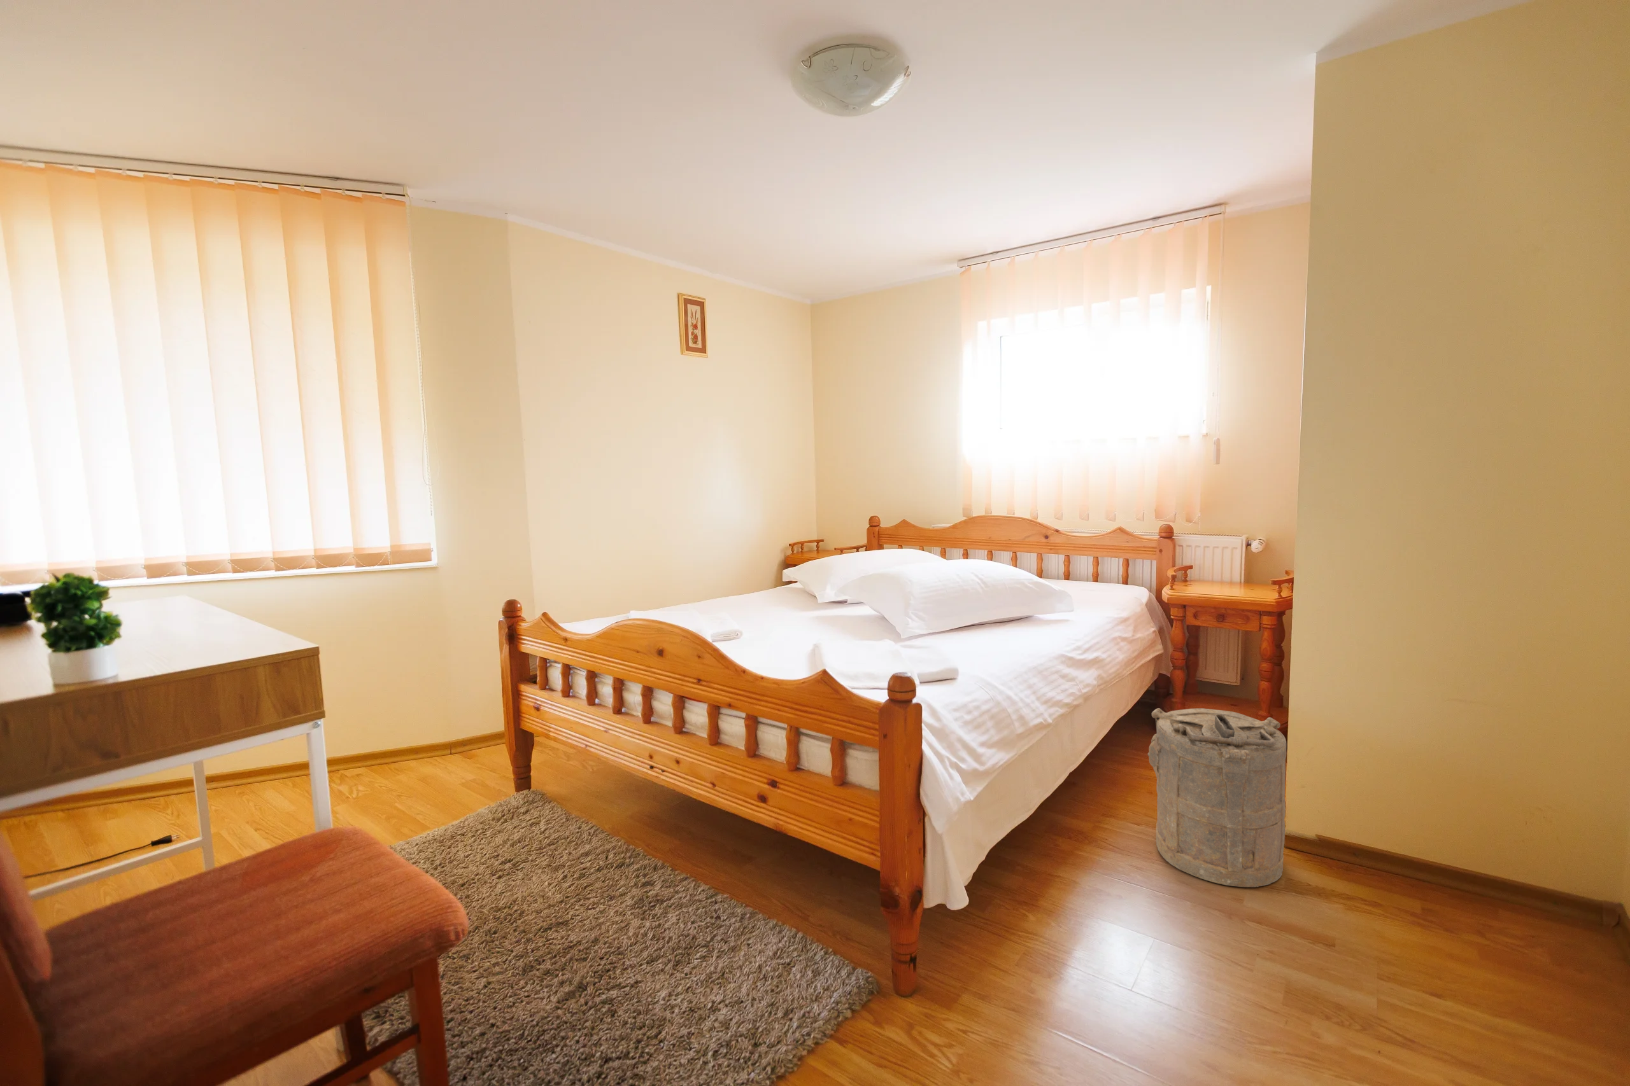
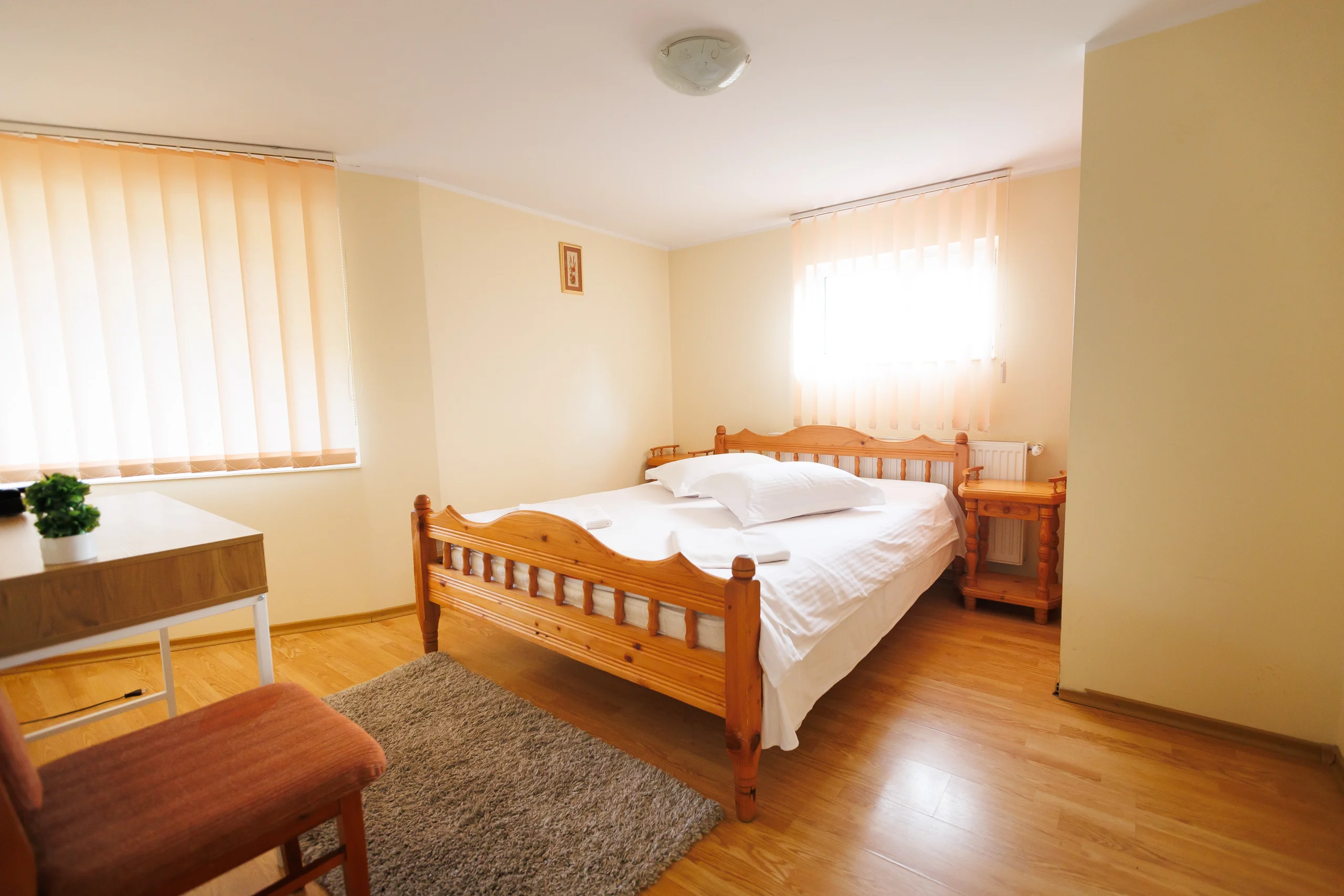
- laundry hamper (1212, 783)
